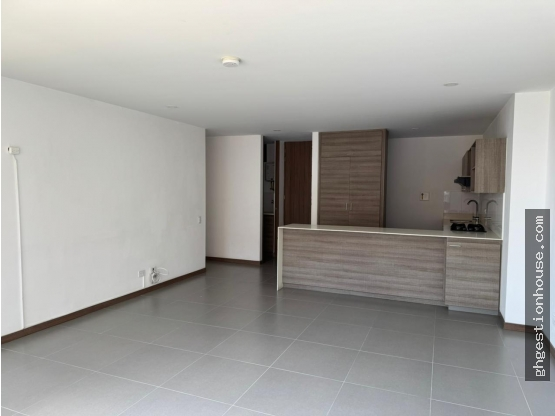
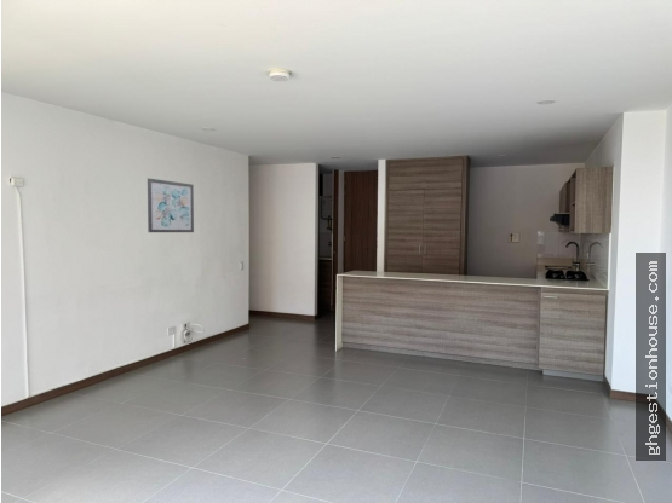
+ wall art (172, 207)
